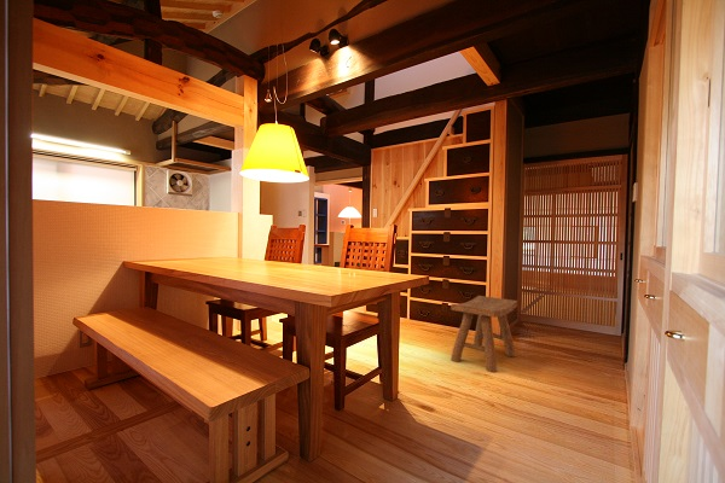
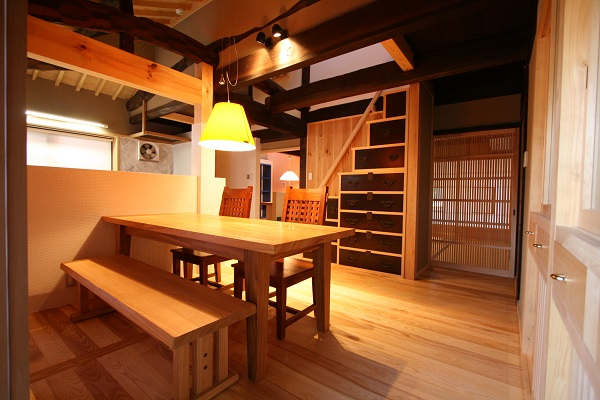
- stool (485, 330)
